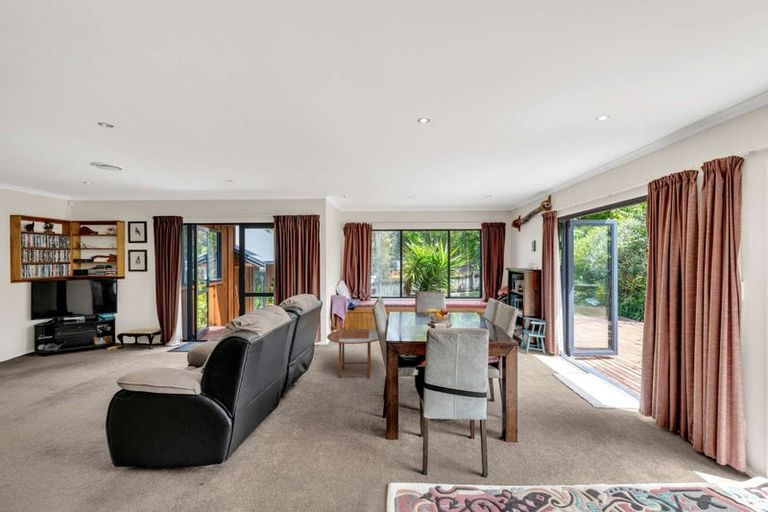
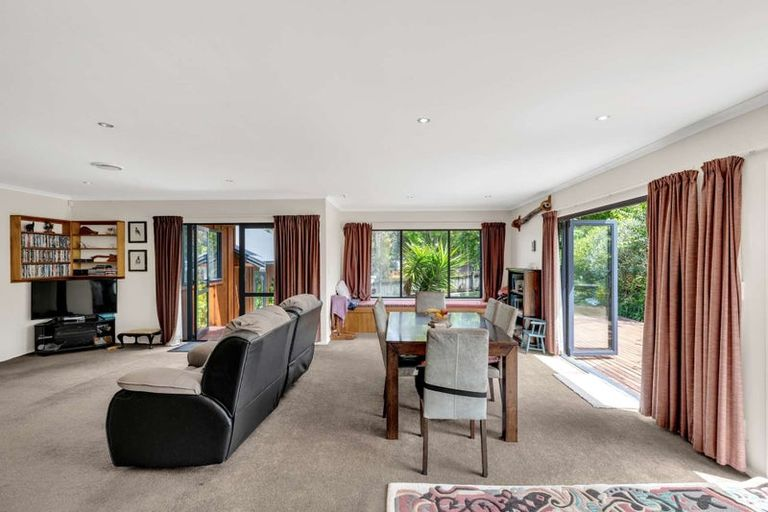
- side table (355, 362)
